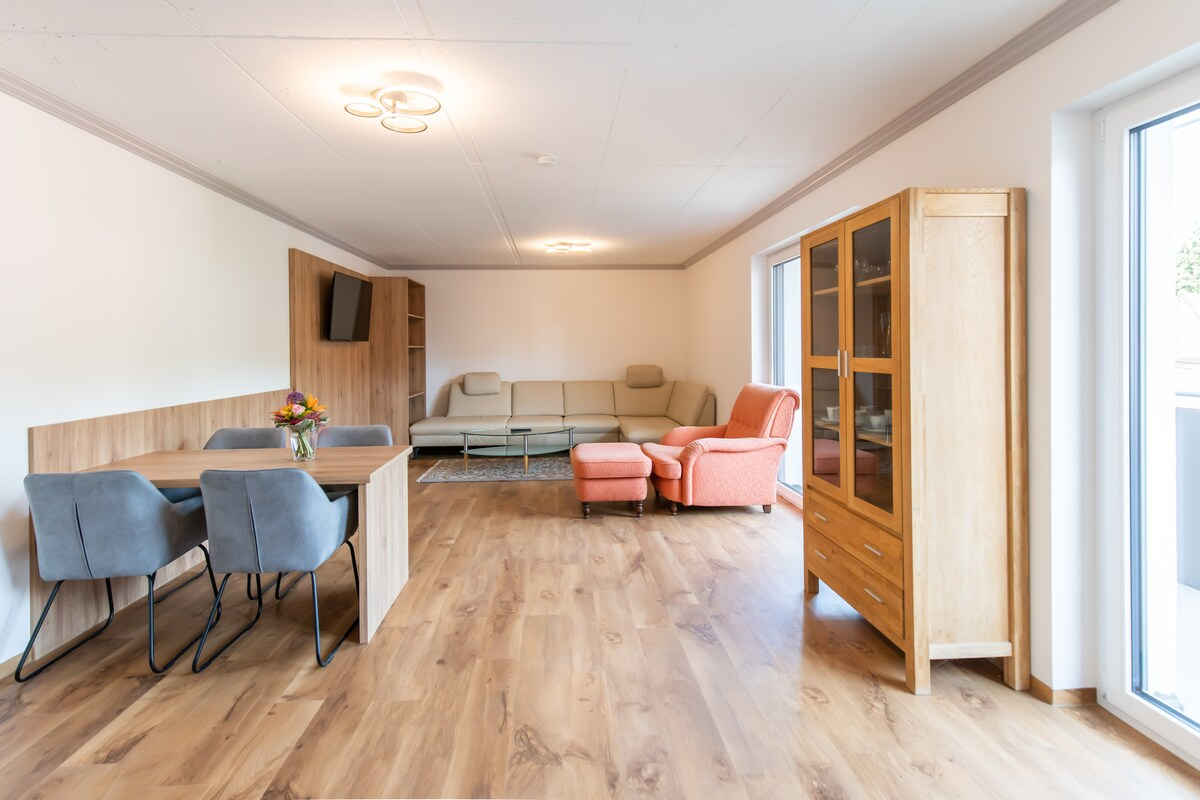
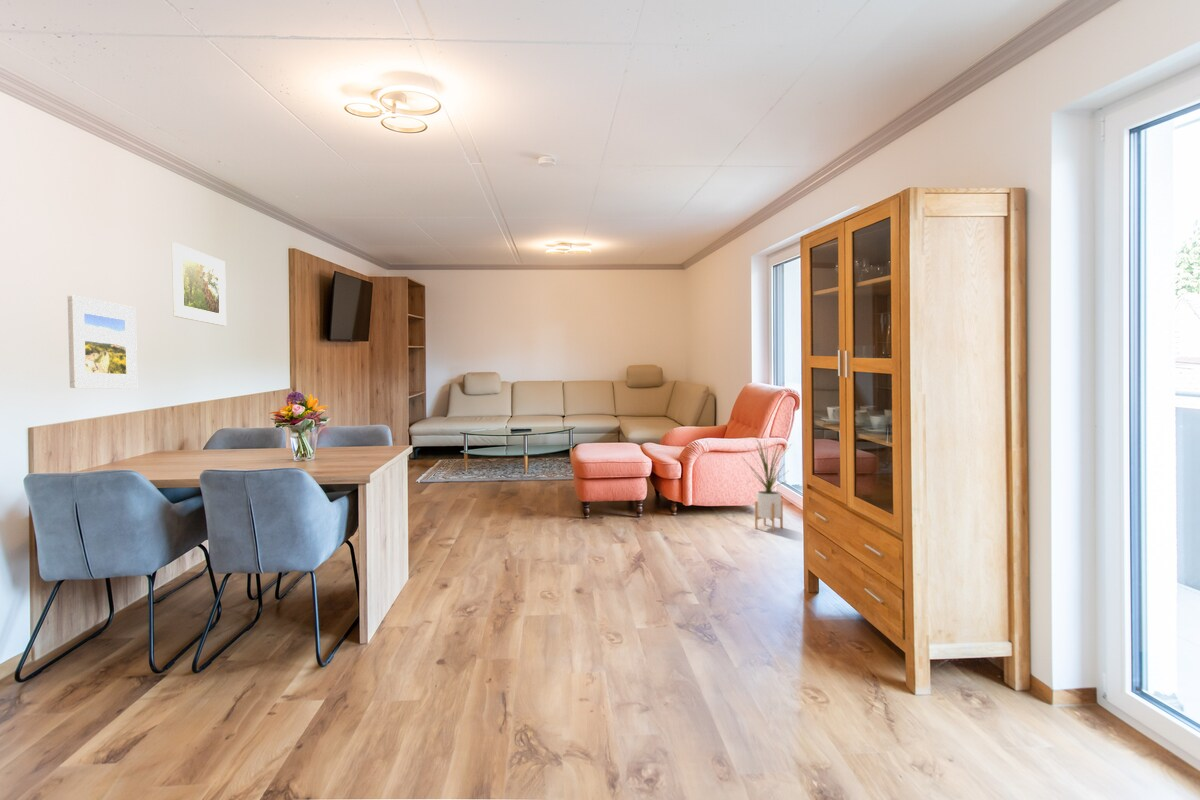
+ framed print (104, 345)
+ house plant (769, 481)
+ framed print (200, 287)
